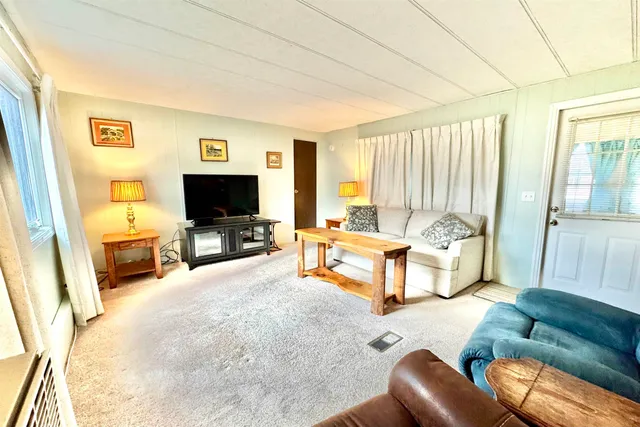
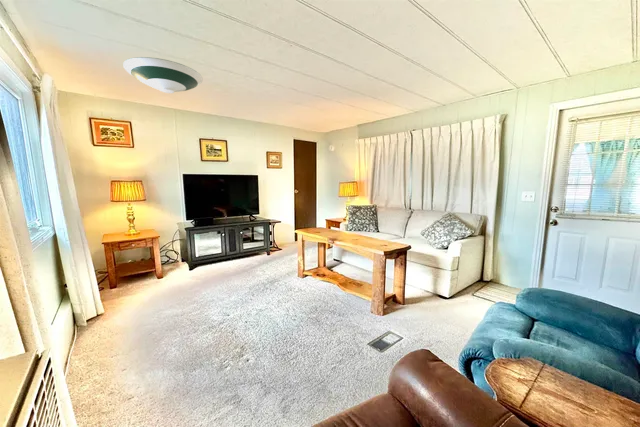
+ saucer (166, 82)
